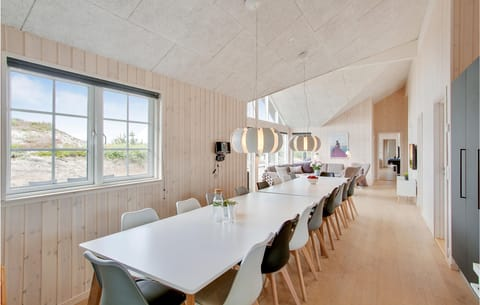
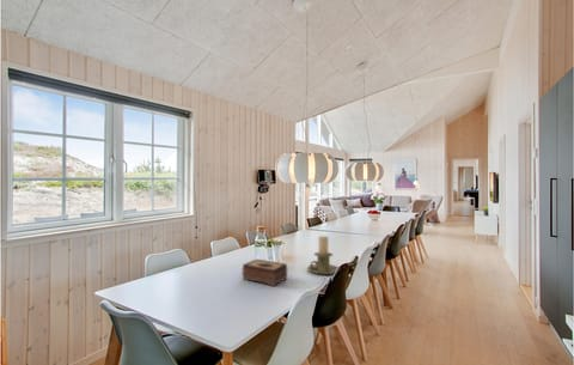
+ candle holder (323, 253)
+ tissue box (264, 272)
